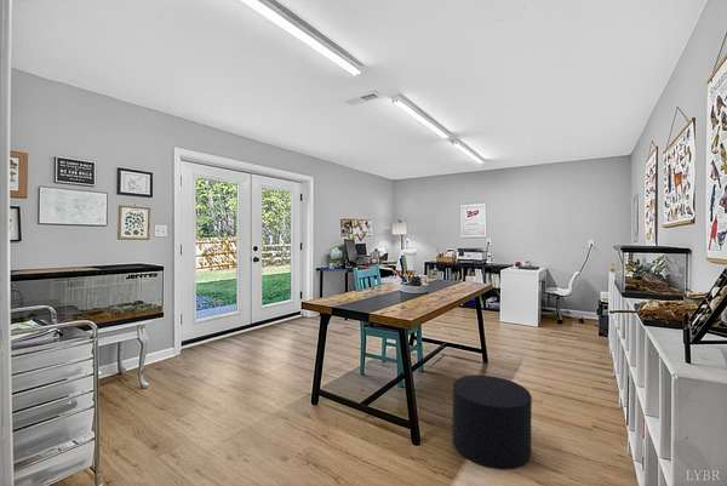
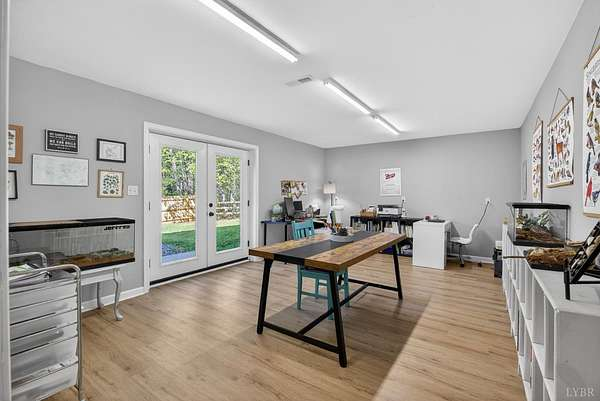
- stool (490, 417)
